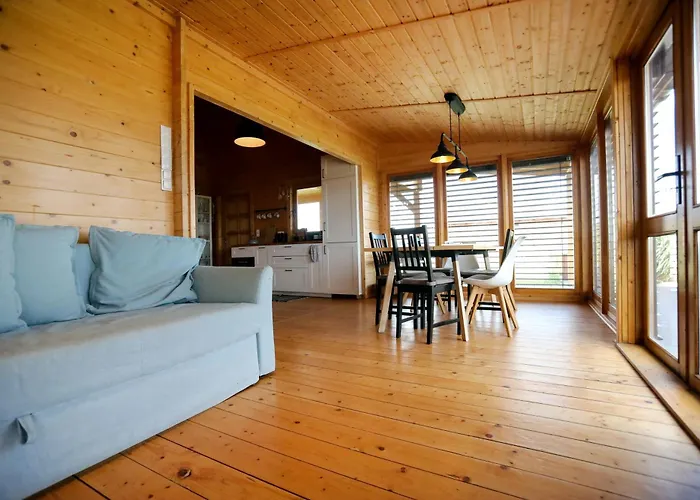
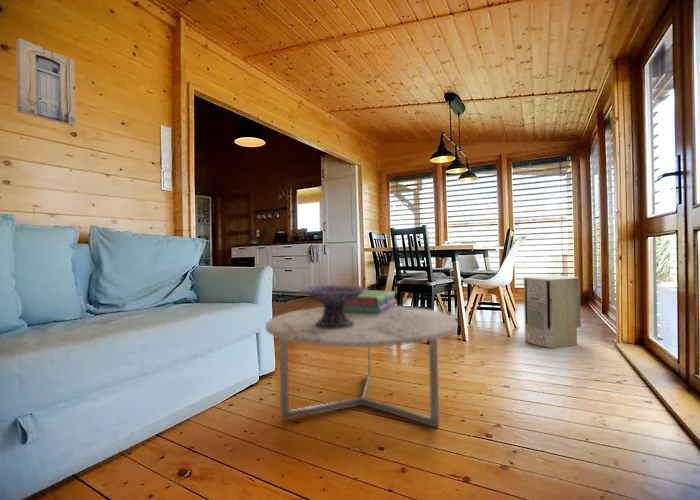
+ air purifier (551, 309)
+ wall art (47, 84)
+ stack of books (367, 300)
+ coffee table (368, 361)
+ decorative bowl (334, 305)
